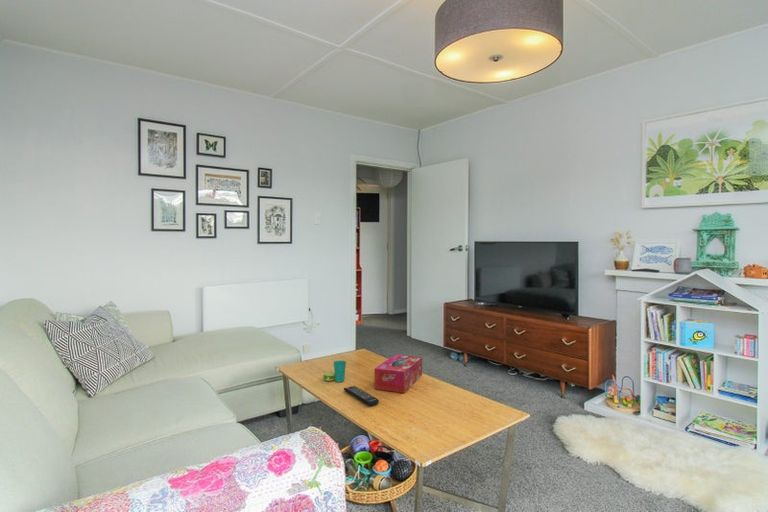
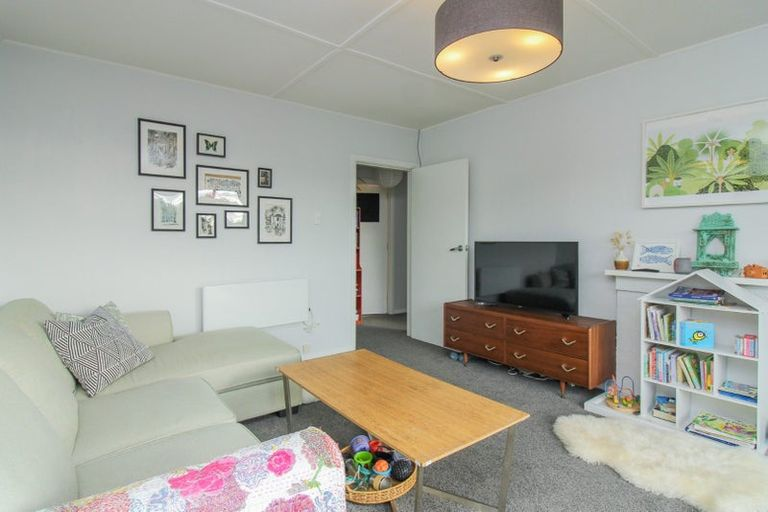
- cup (334, 370)
- remote control (360, 395)
- tissue box (399, 372)
